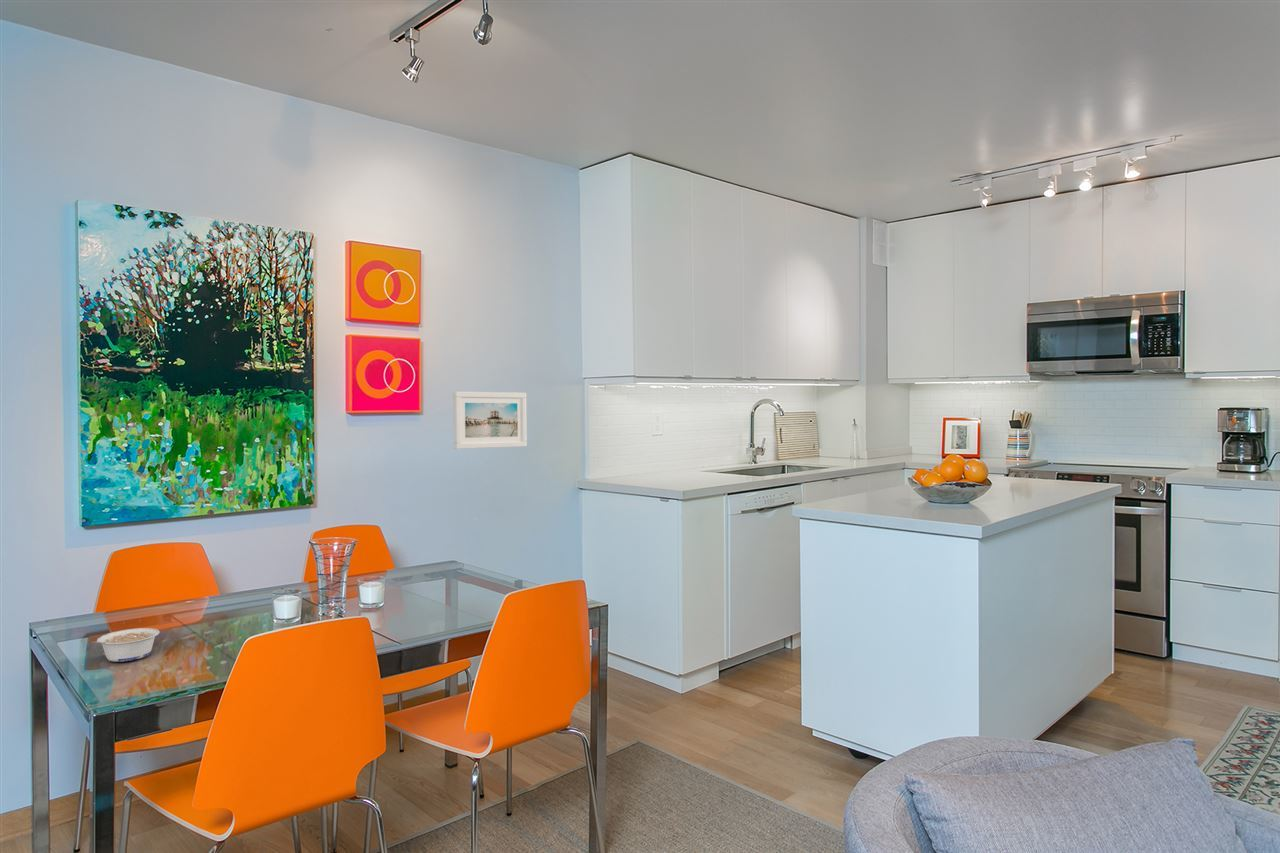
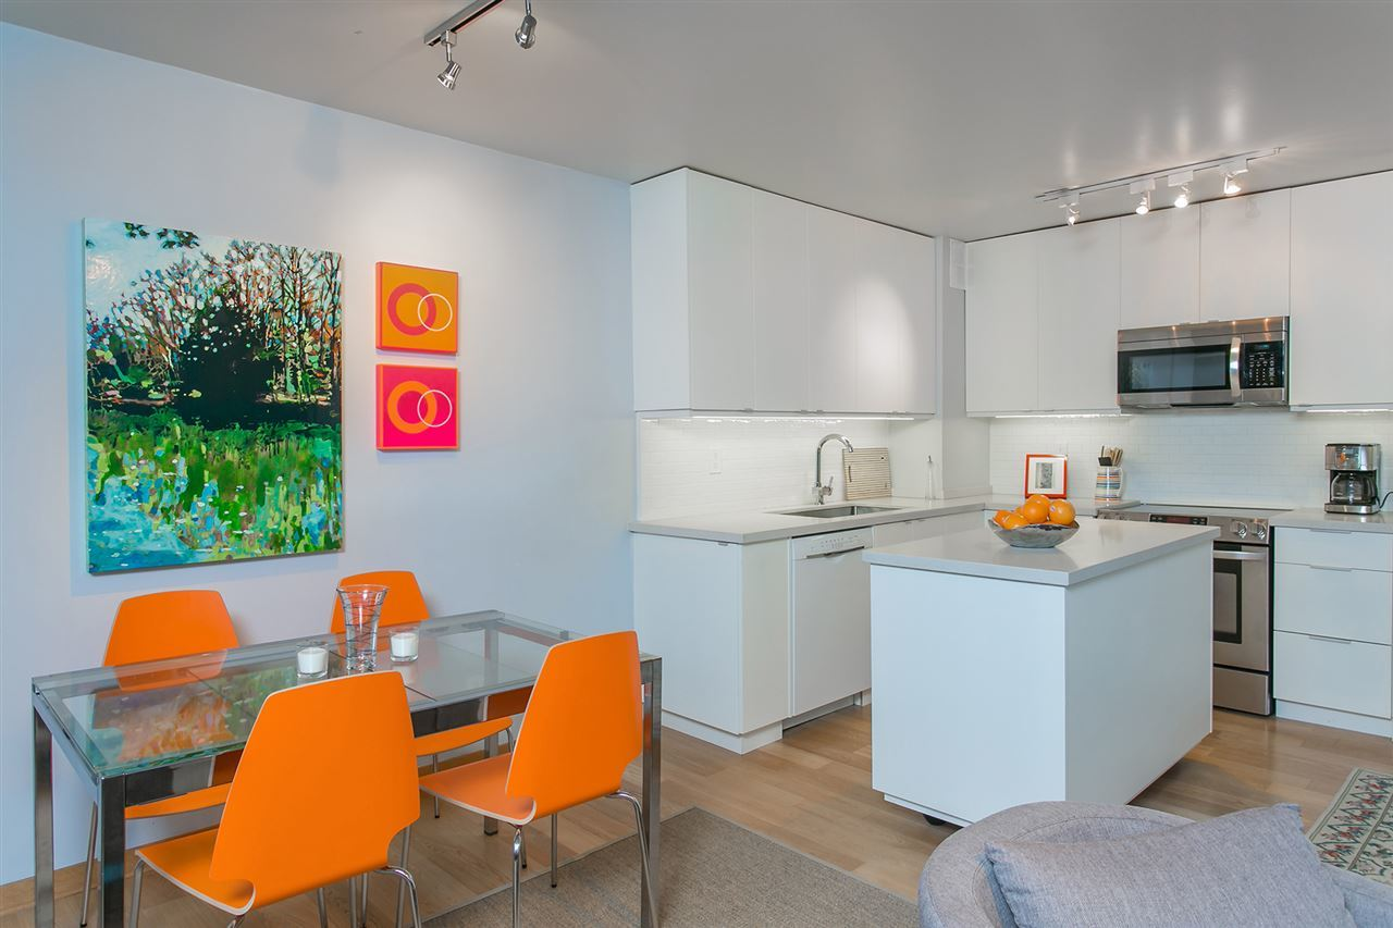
- legume (128, 644)
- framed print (491, 420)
